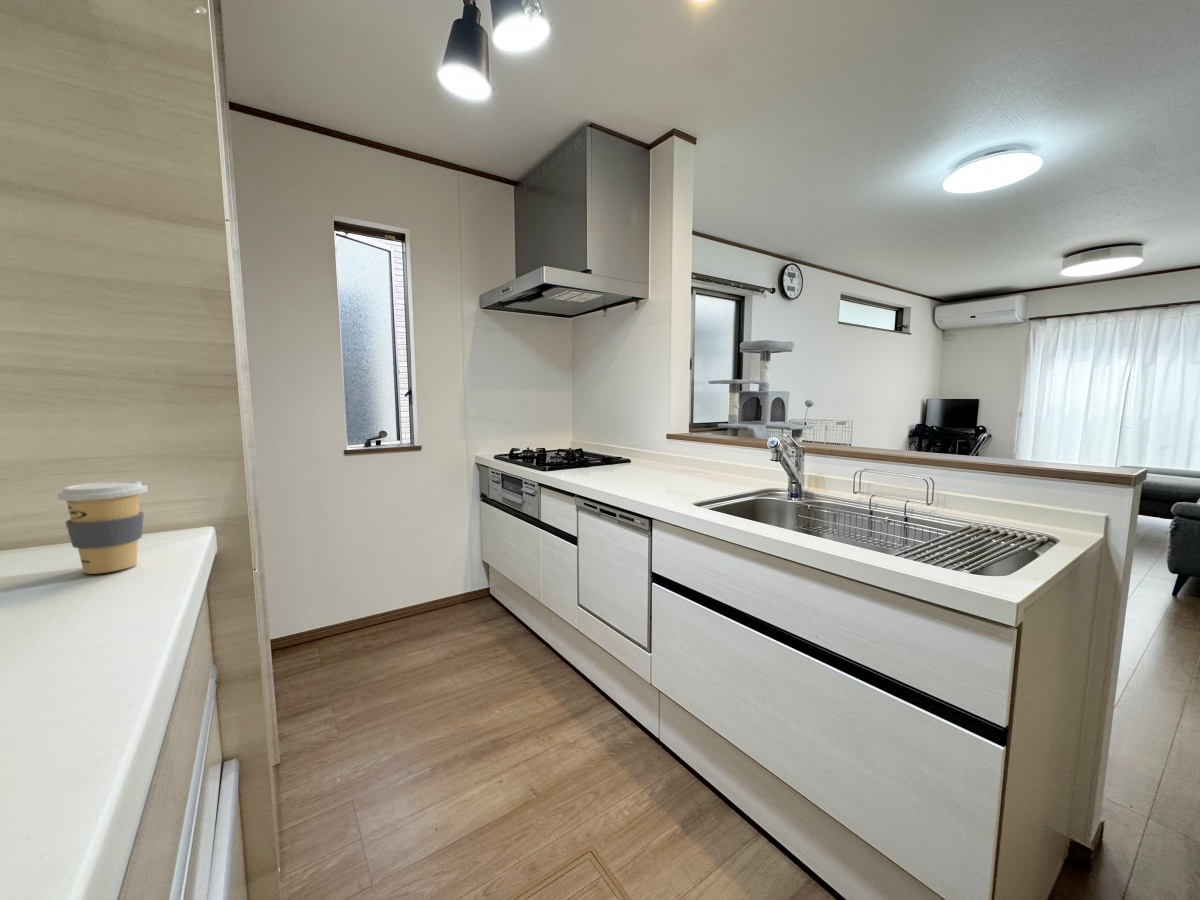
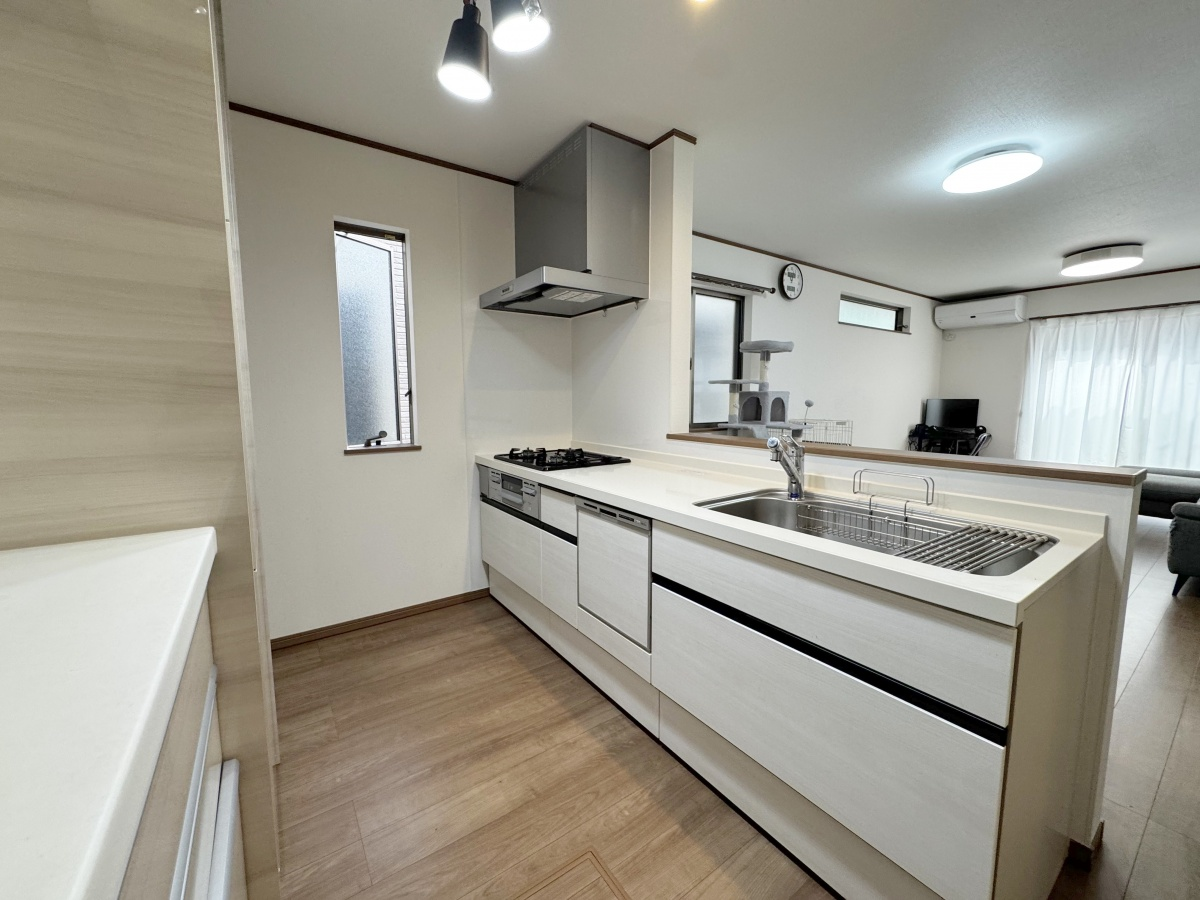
- coffee cup (107, 526)
